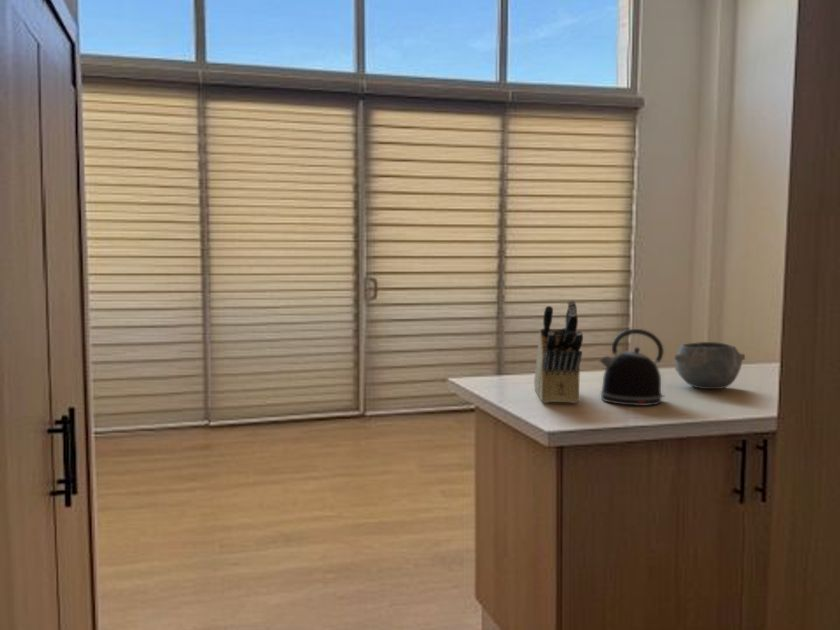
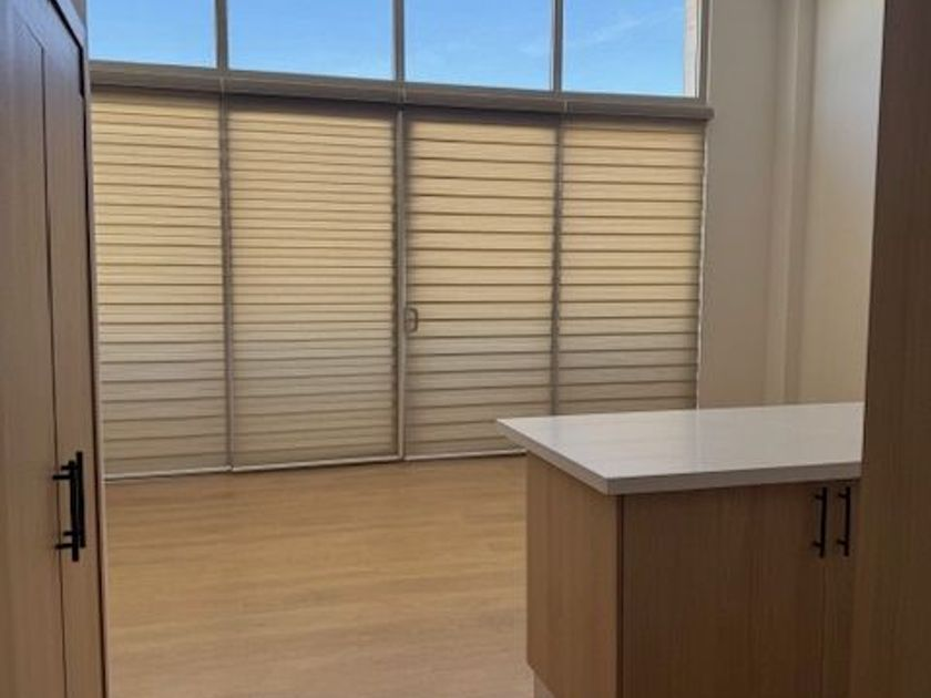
- kettle (632, 364)
- knife block (557, 349)
- bowl (707, 365)
